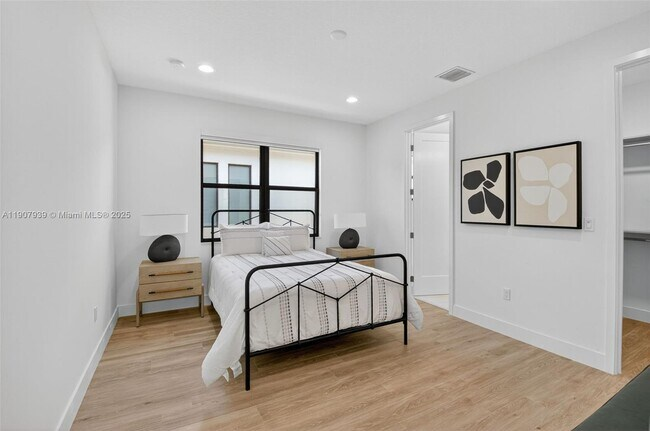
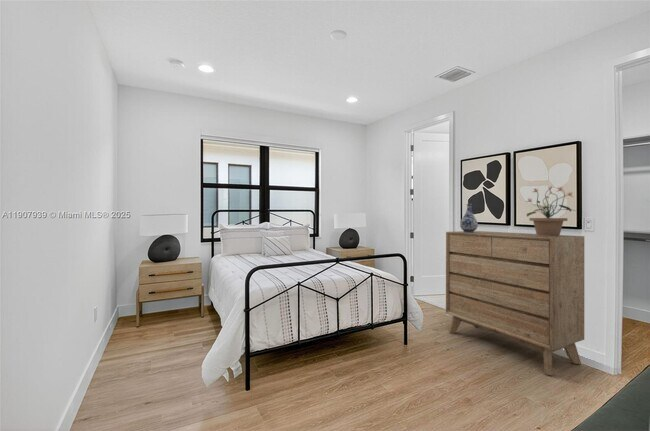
+ potted plant (549, 211)
+ vase (468, 218)
+ dresser (506, 290)
